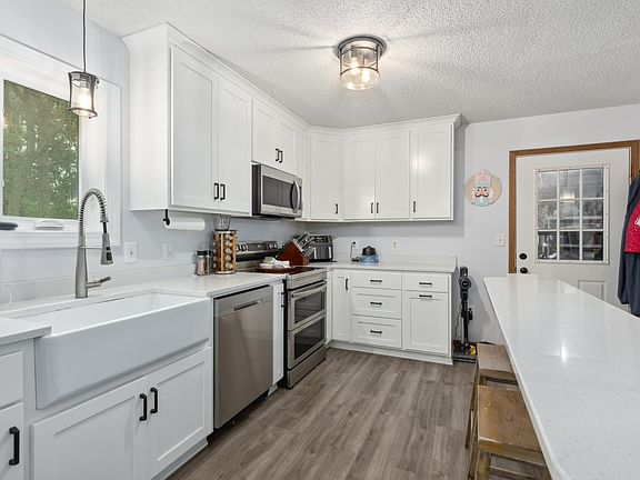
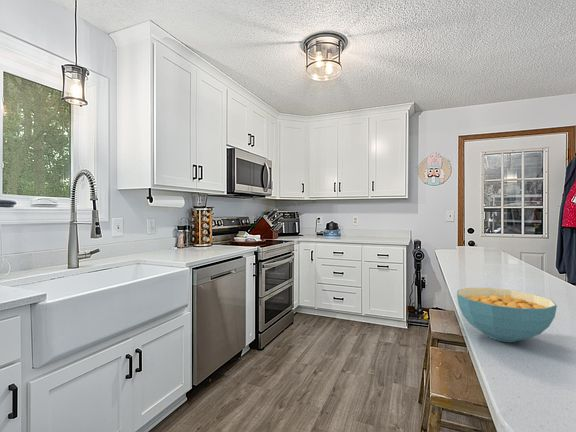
+ cereal bowl (502, 317)
